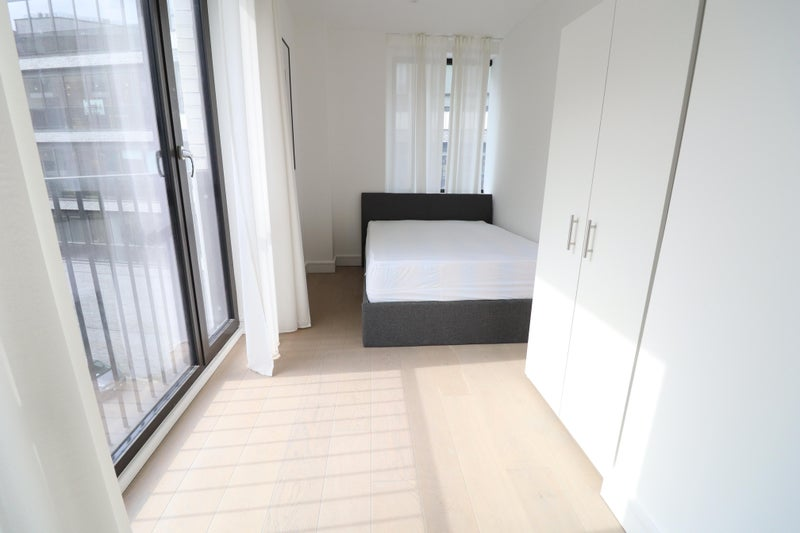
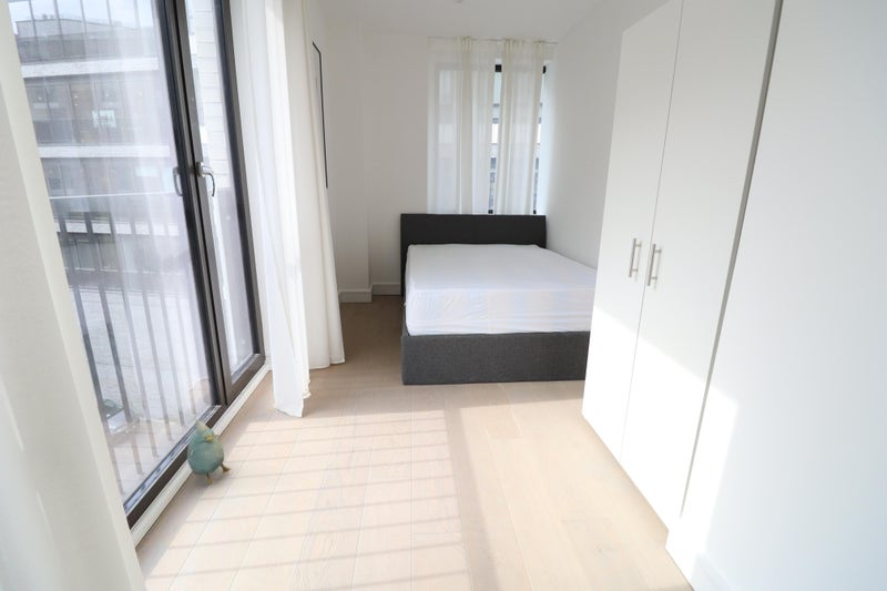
+ plush toy (204, 446)
